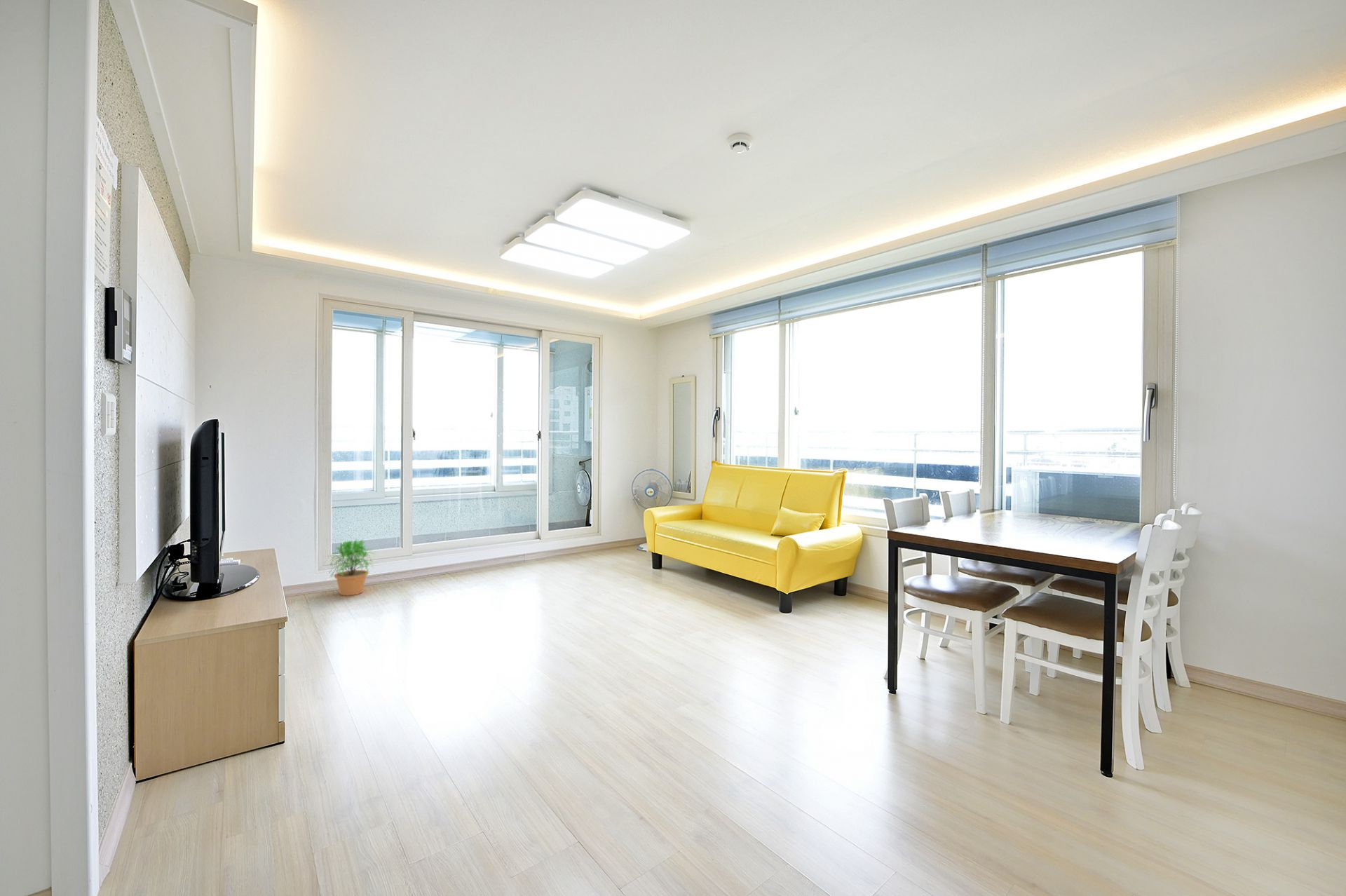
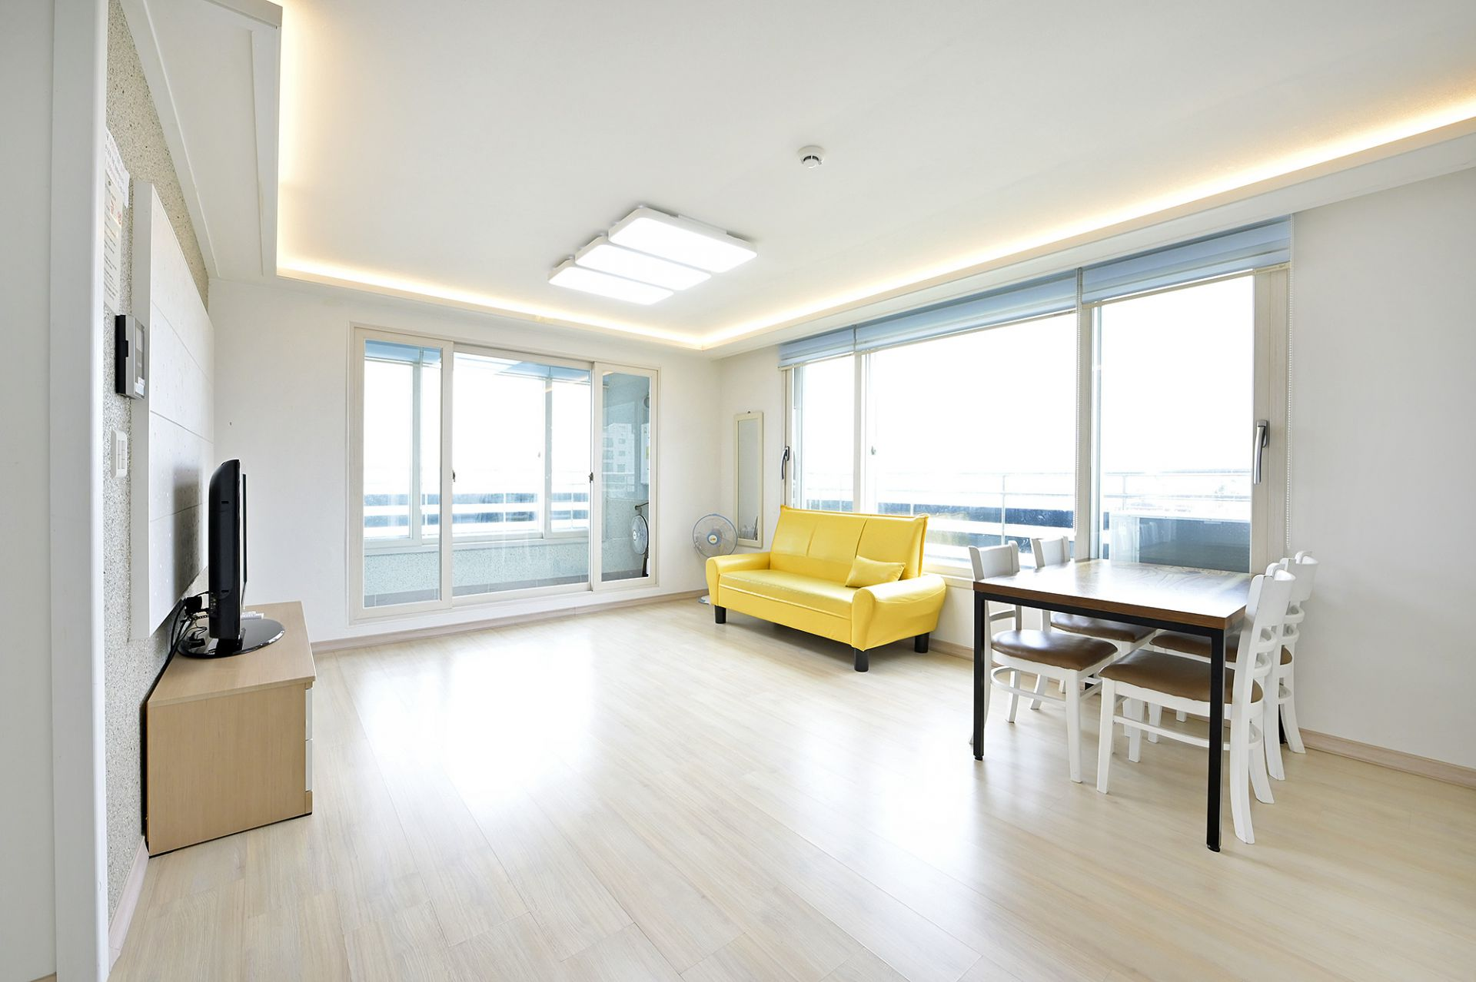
- potted plant (351, 565)
